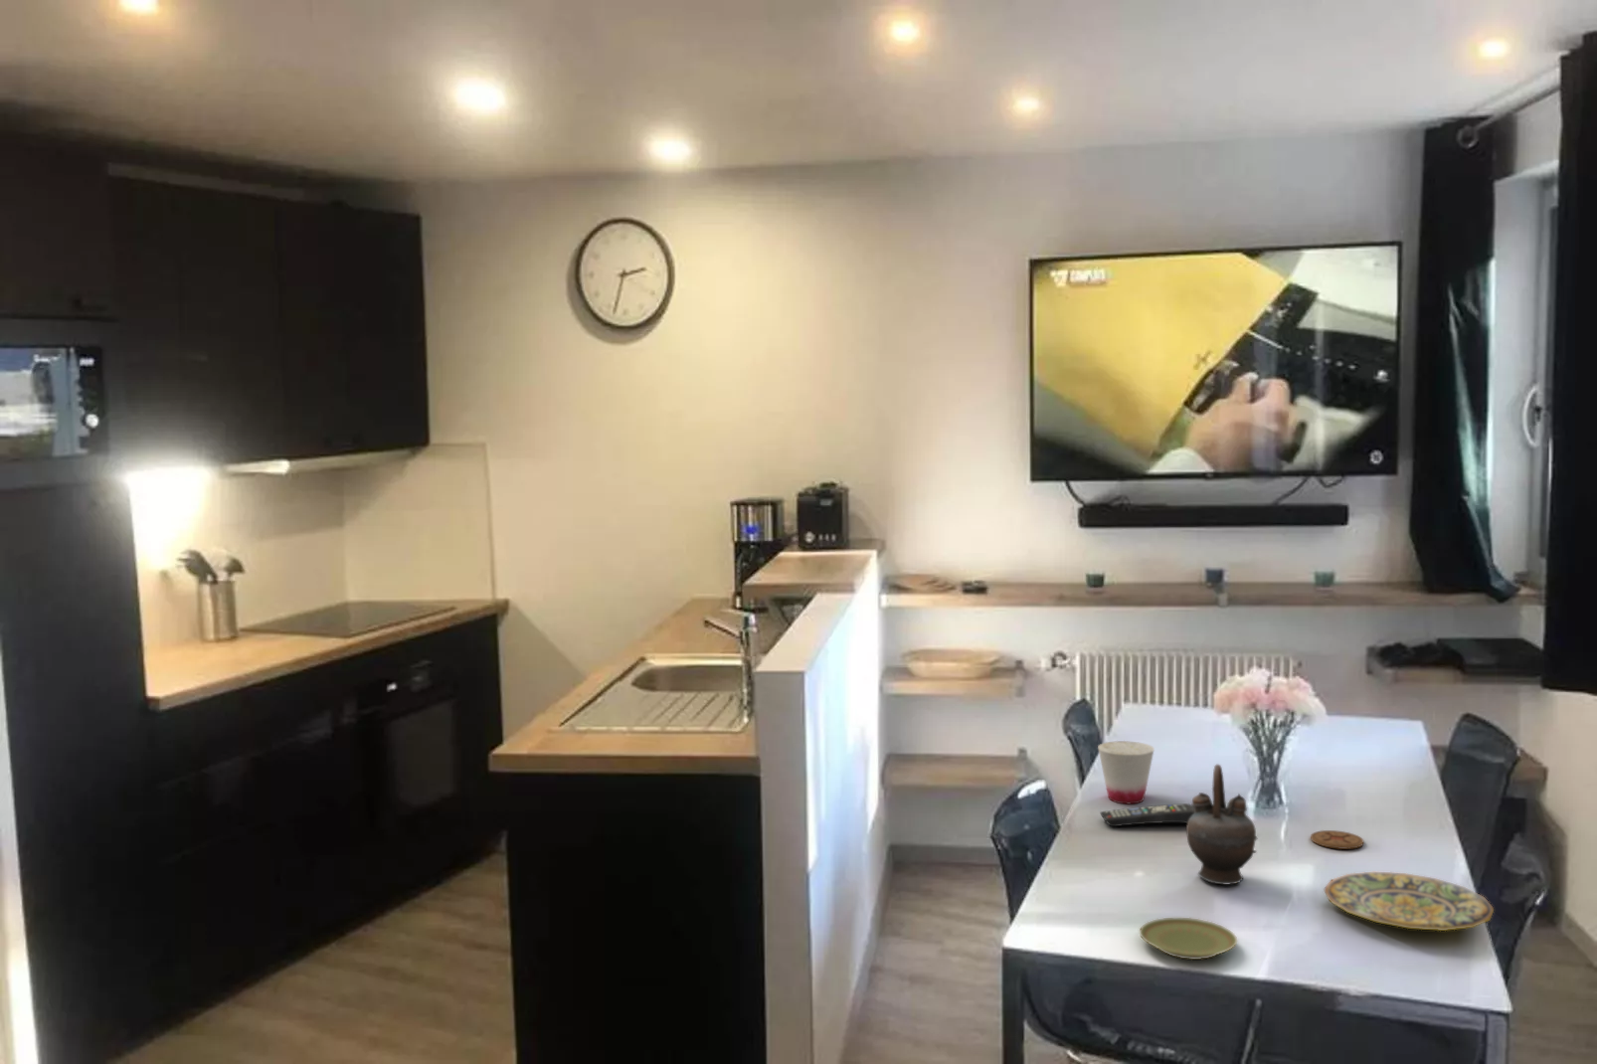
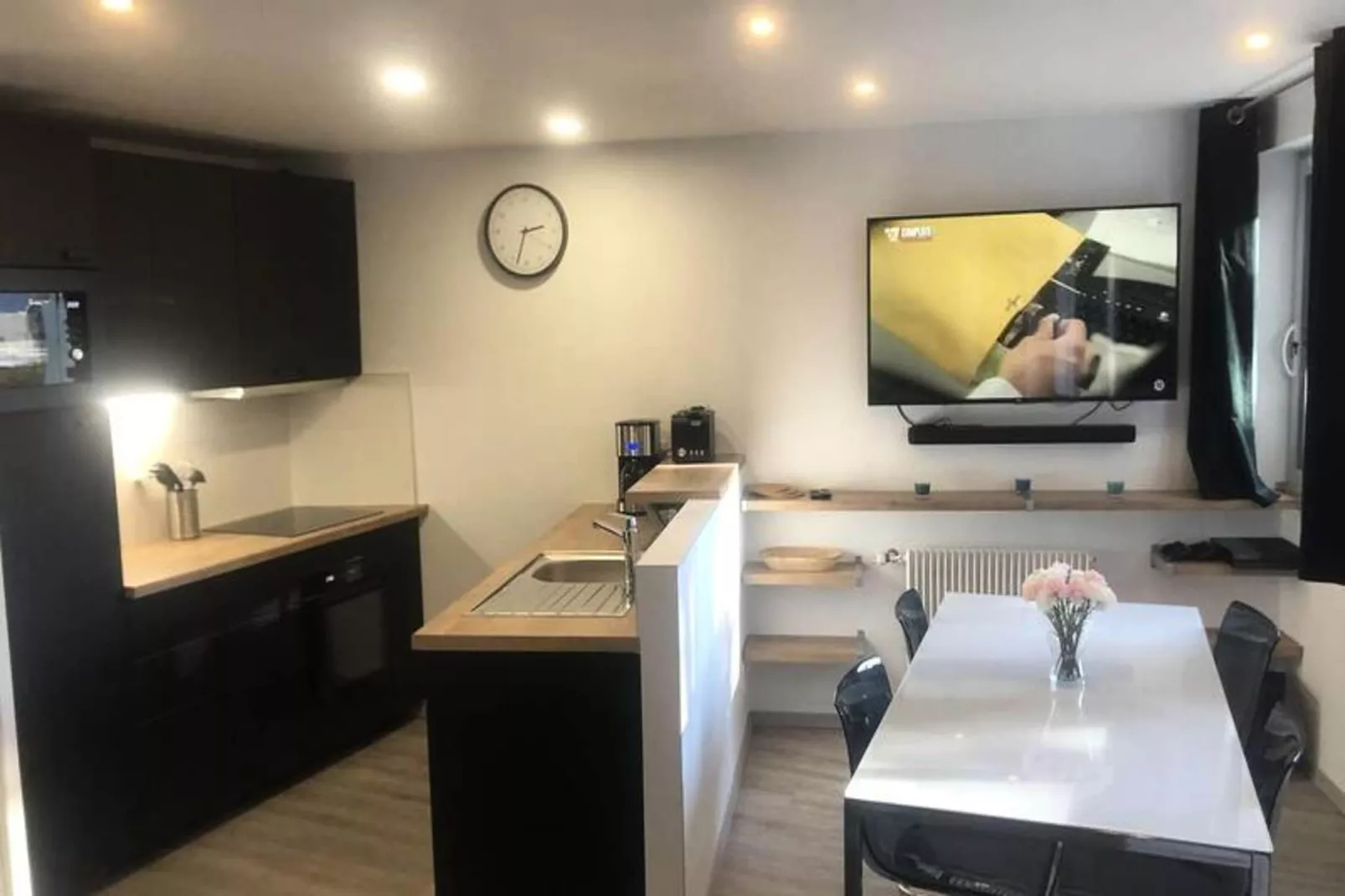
- plate (1187, 940)
- coaster (1337, 840)
- plate (1406, 906)
- teapot (1222, 819)
- remote control (1153, 816)
- cup (1126, 773)
